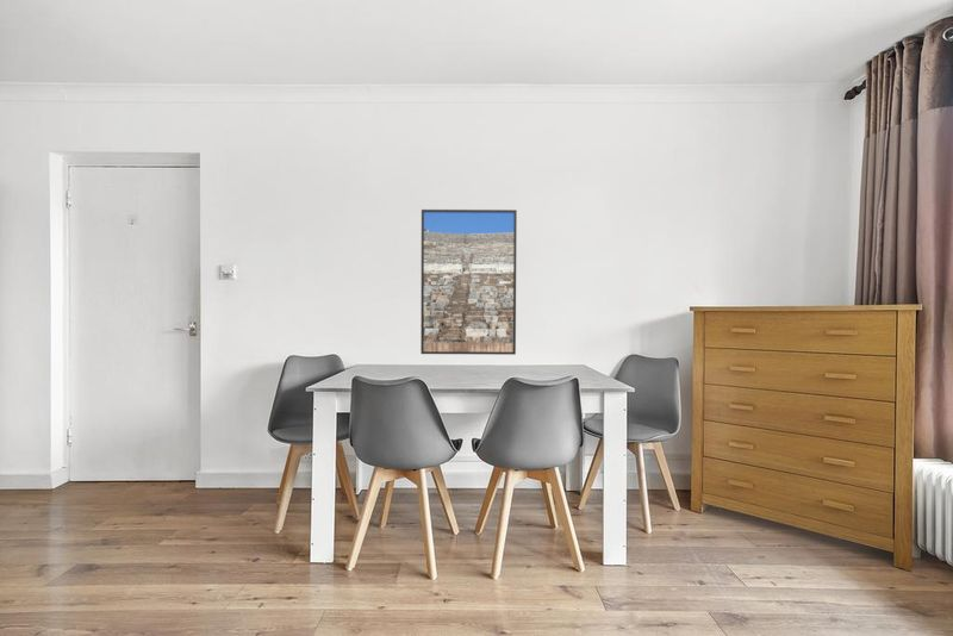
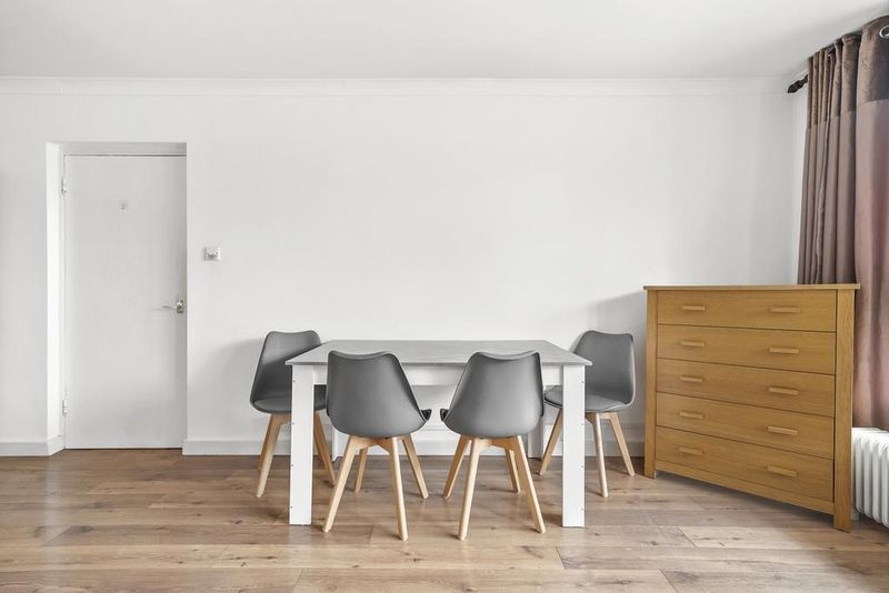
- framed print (468, 282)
